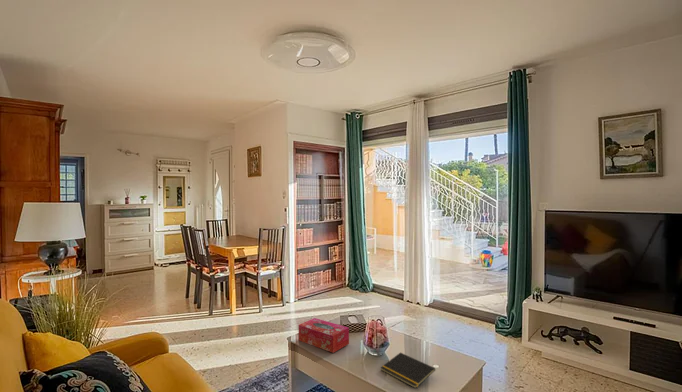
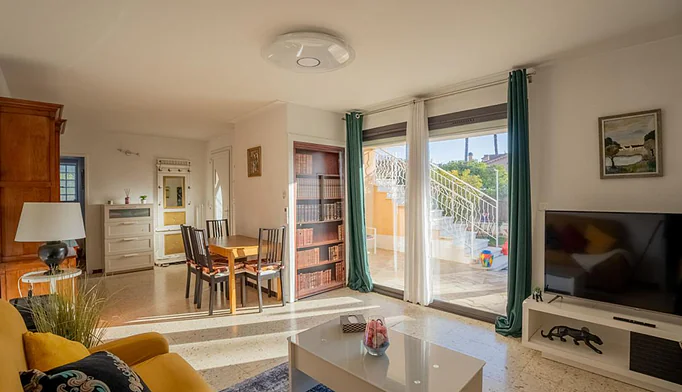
- tissue box (323, 334)
- notepad (407, 369)
